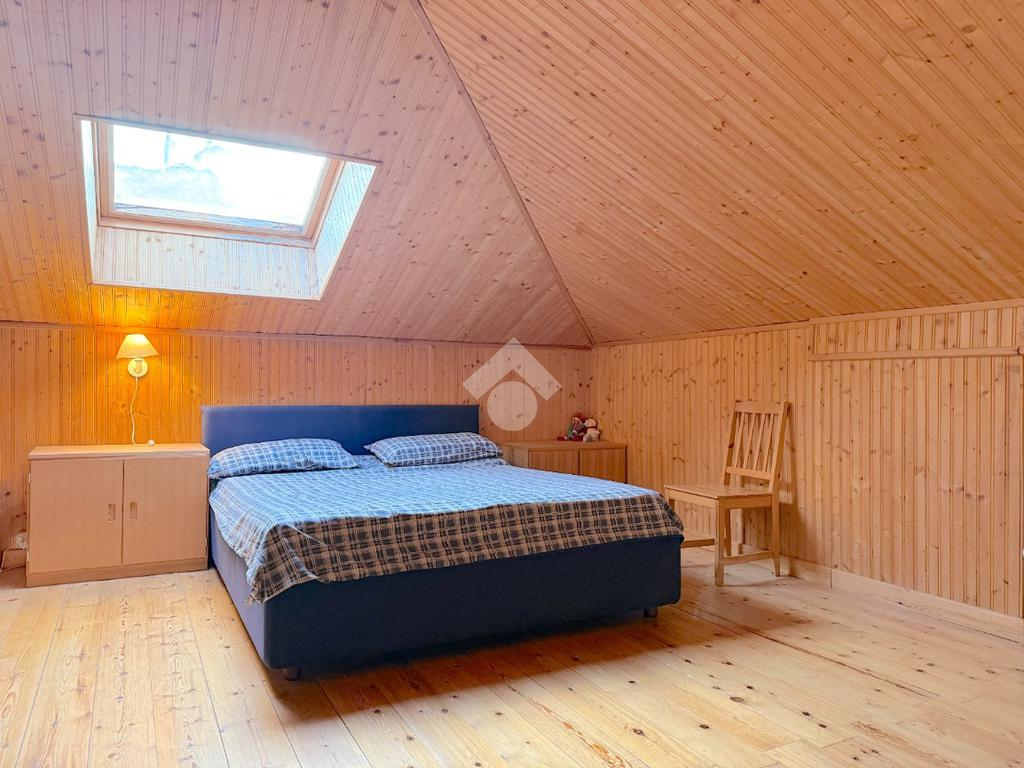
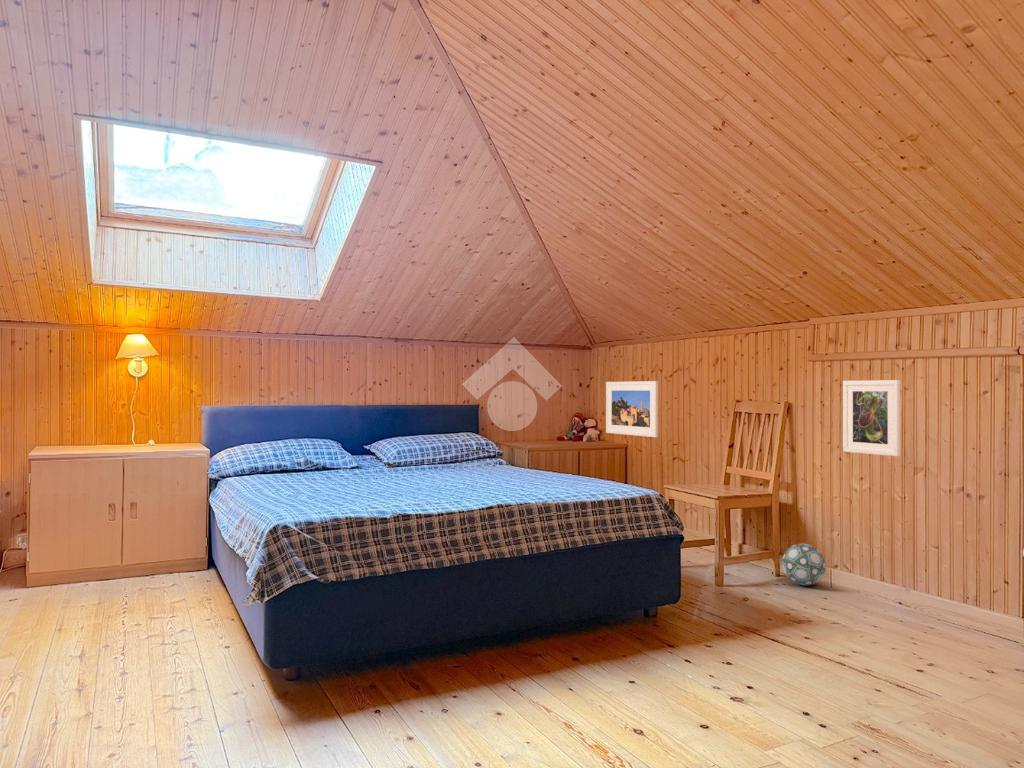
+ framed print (630, 408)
+ ball (803, 564)
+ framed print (870, 417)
